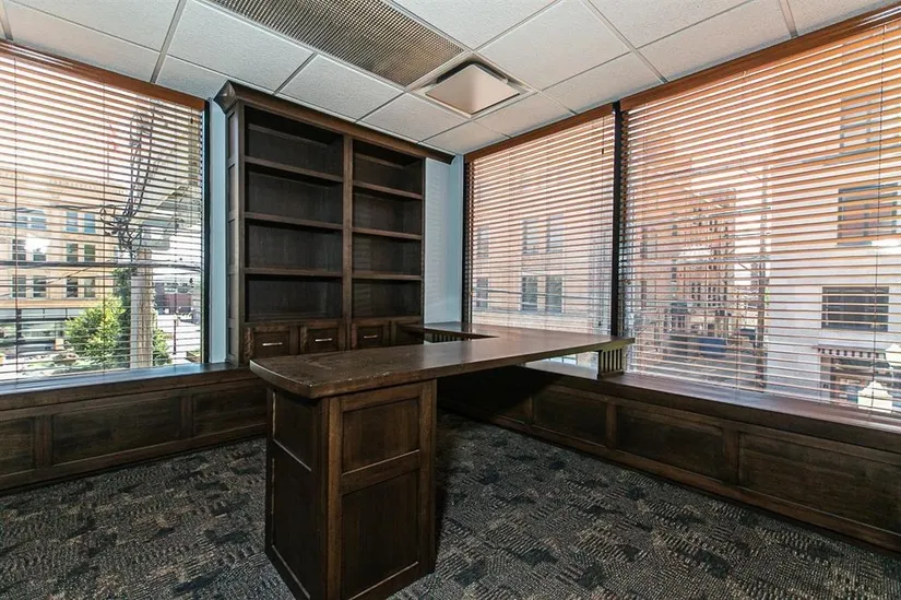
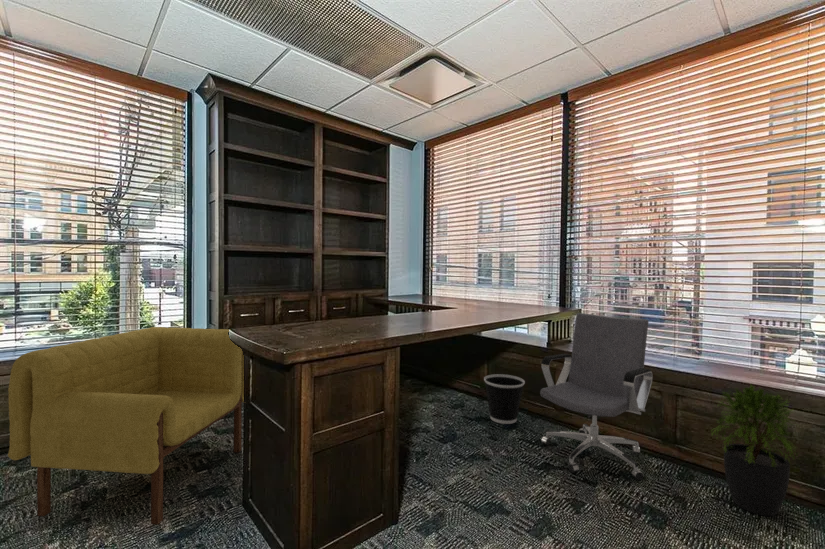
+ wastebasket (503, 399)
+ office chair (595, 388)
+ armchair (150, 407)
+ potted plant (750, 443)
